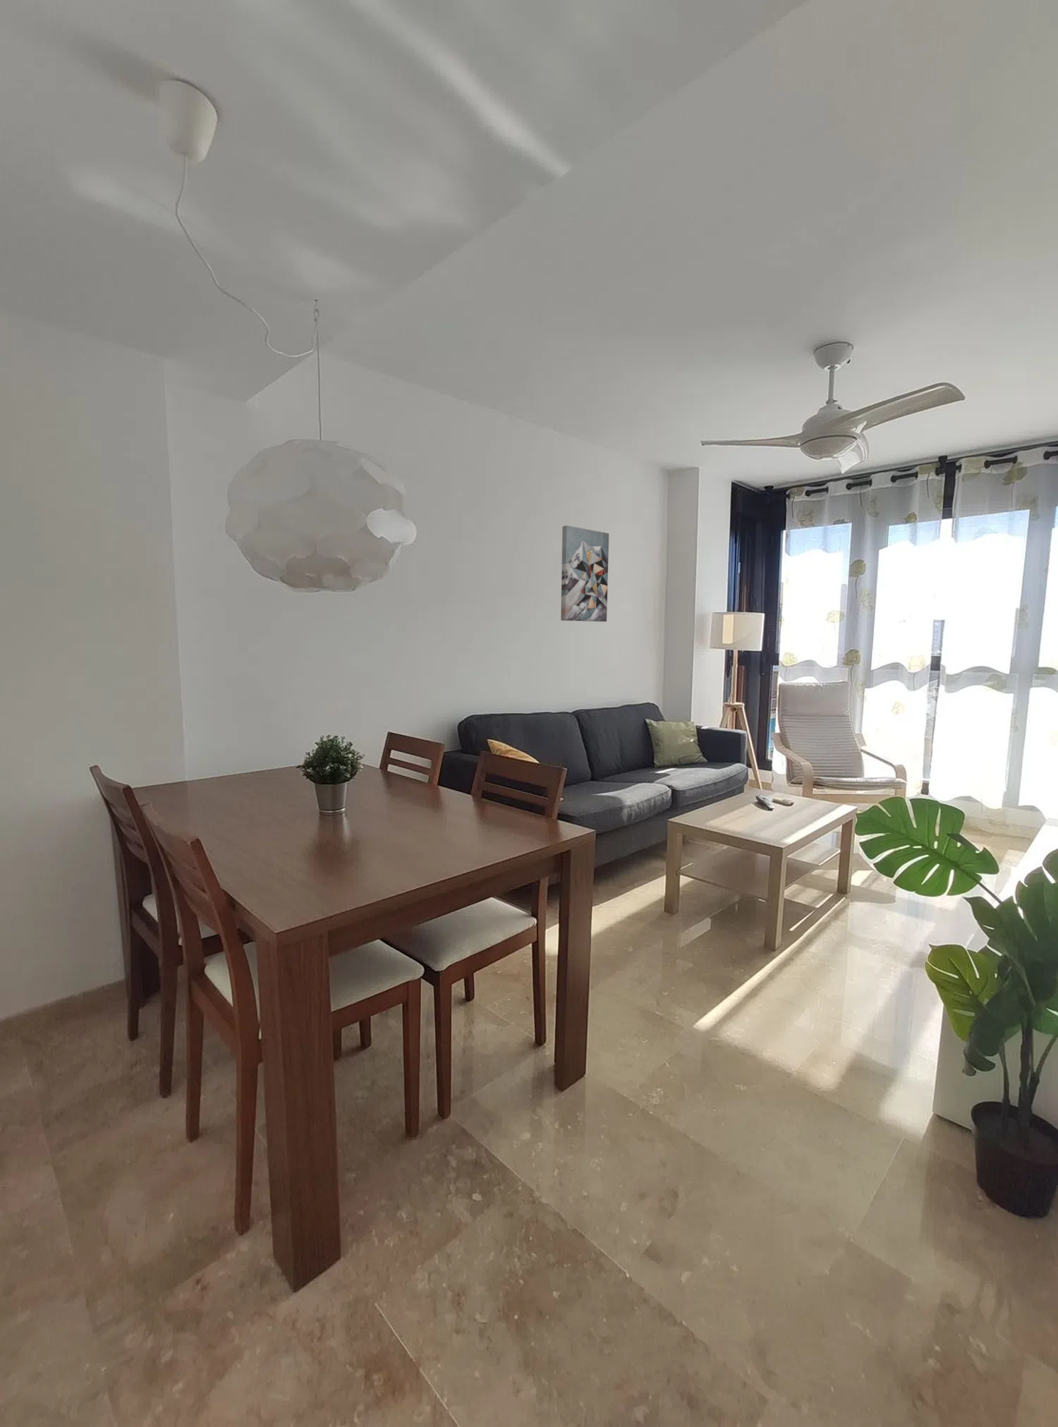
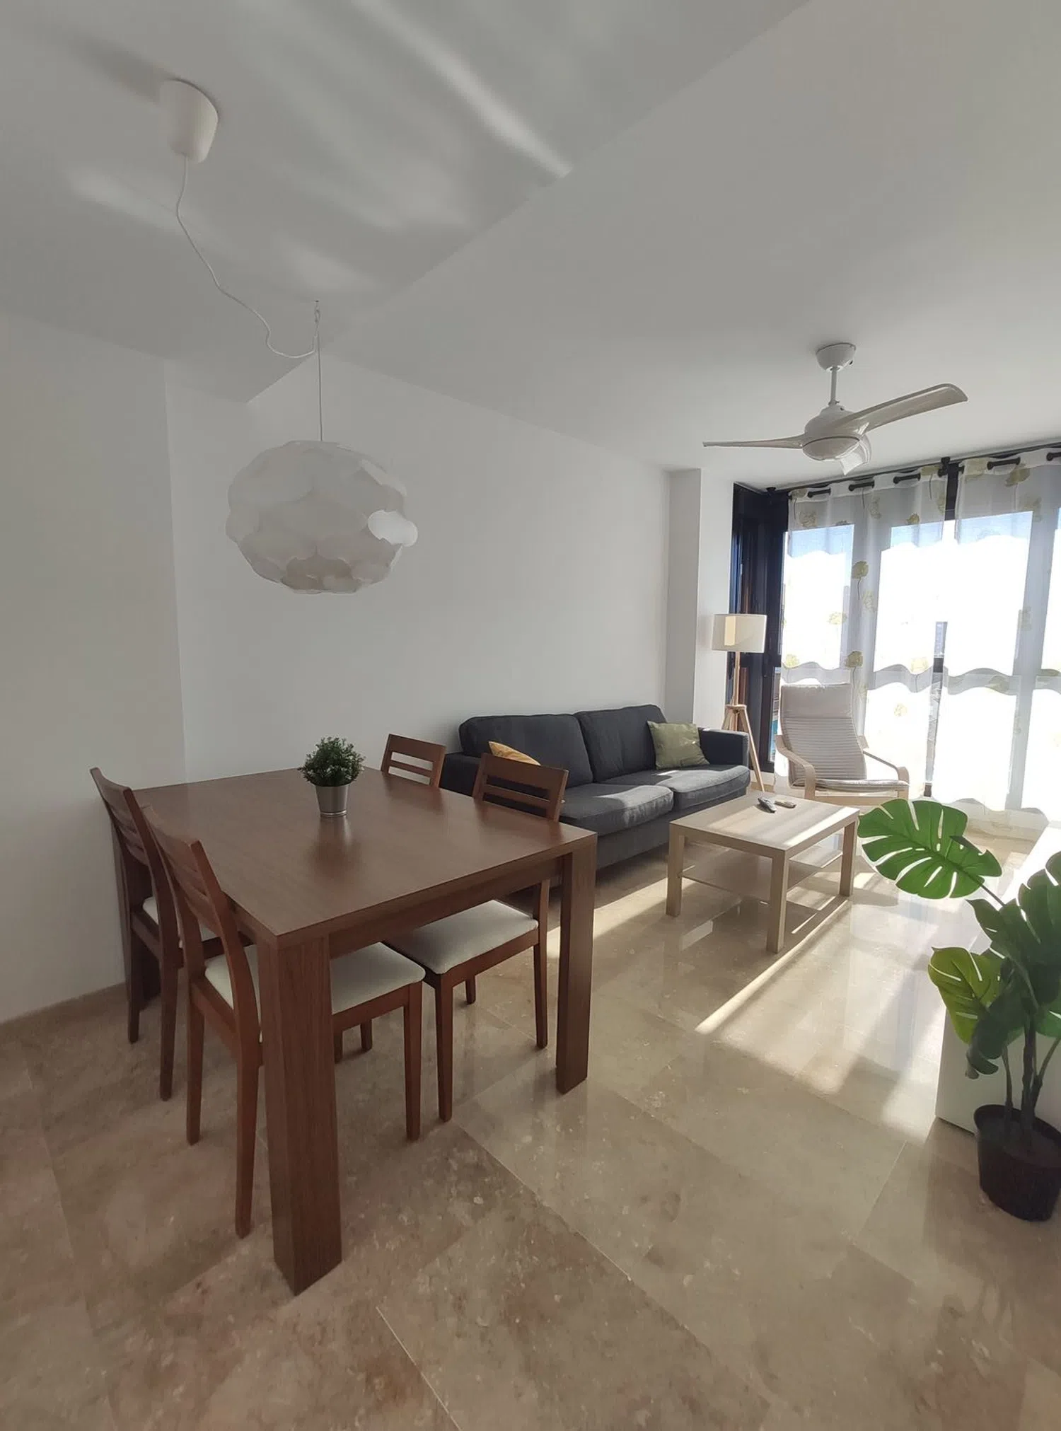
- wall art (586, 576)
